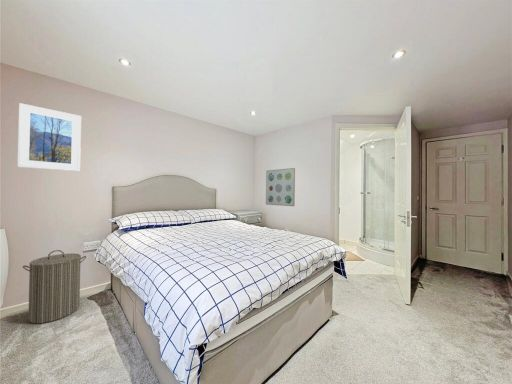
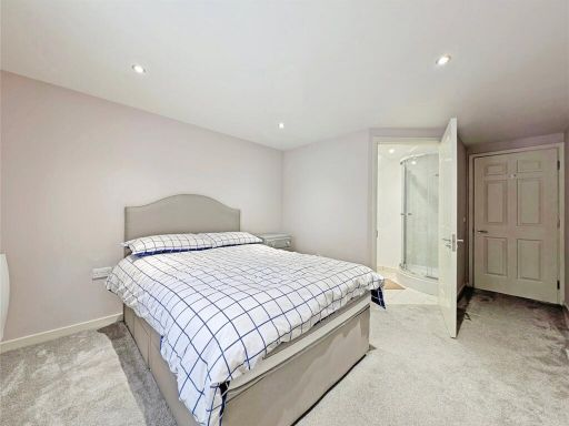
- wall art (279, 187)
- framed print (51, 139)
- laundry hamper (56, 281)
